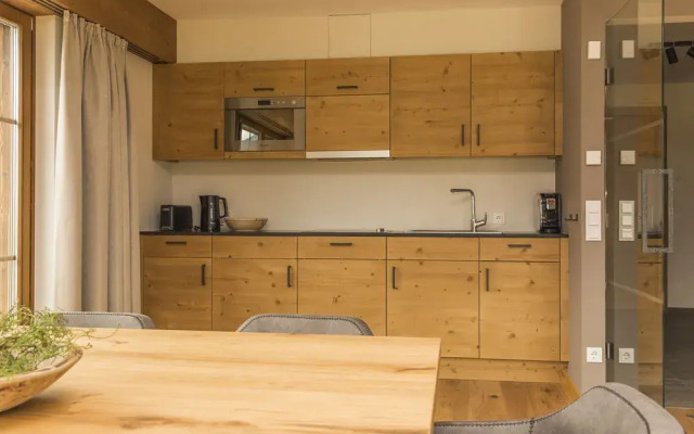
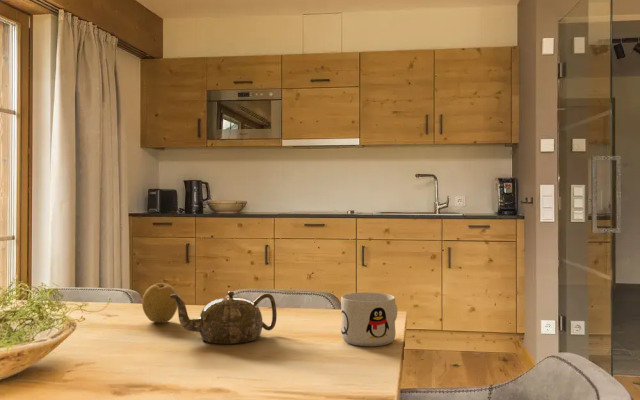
+ fruit (160, 302)
+ mug (374, 317)
+ teapot (225, 314)
